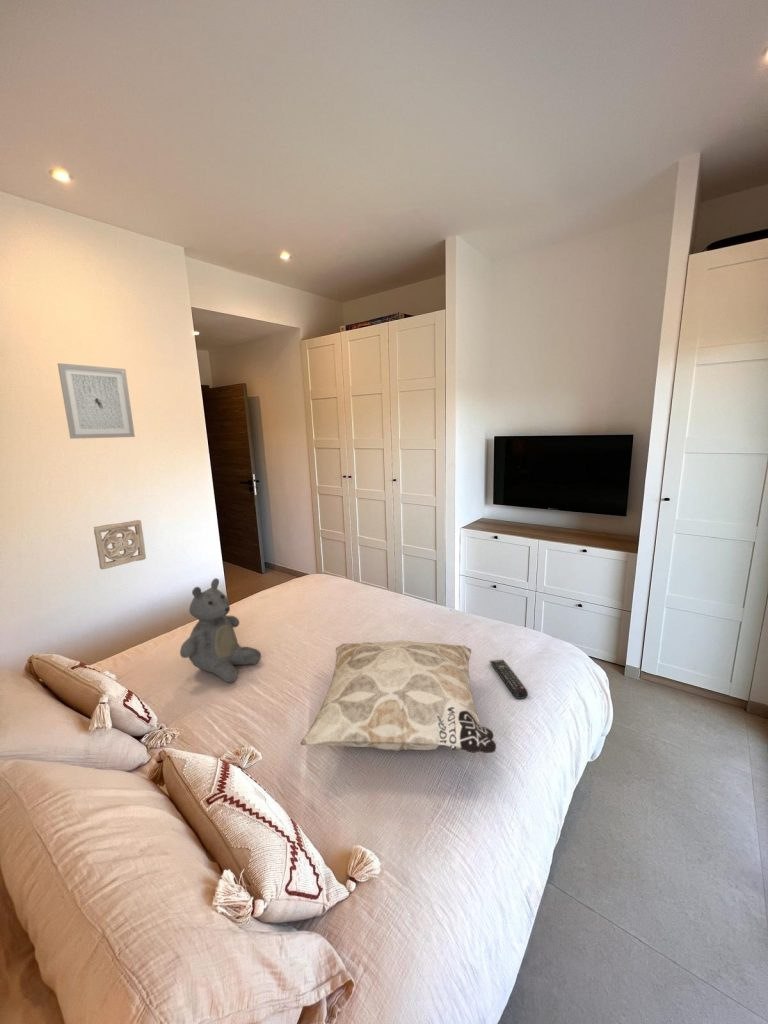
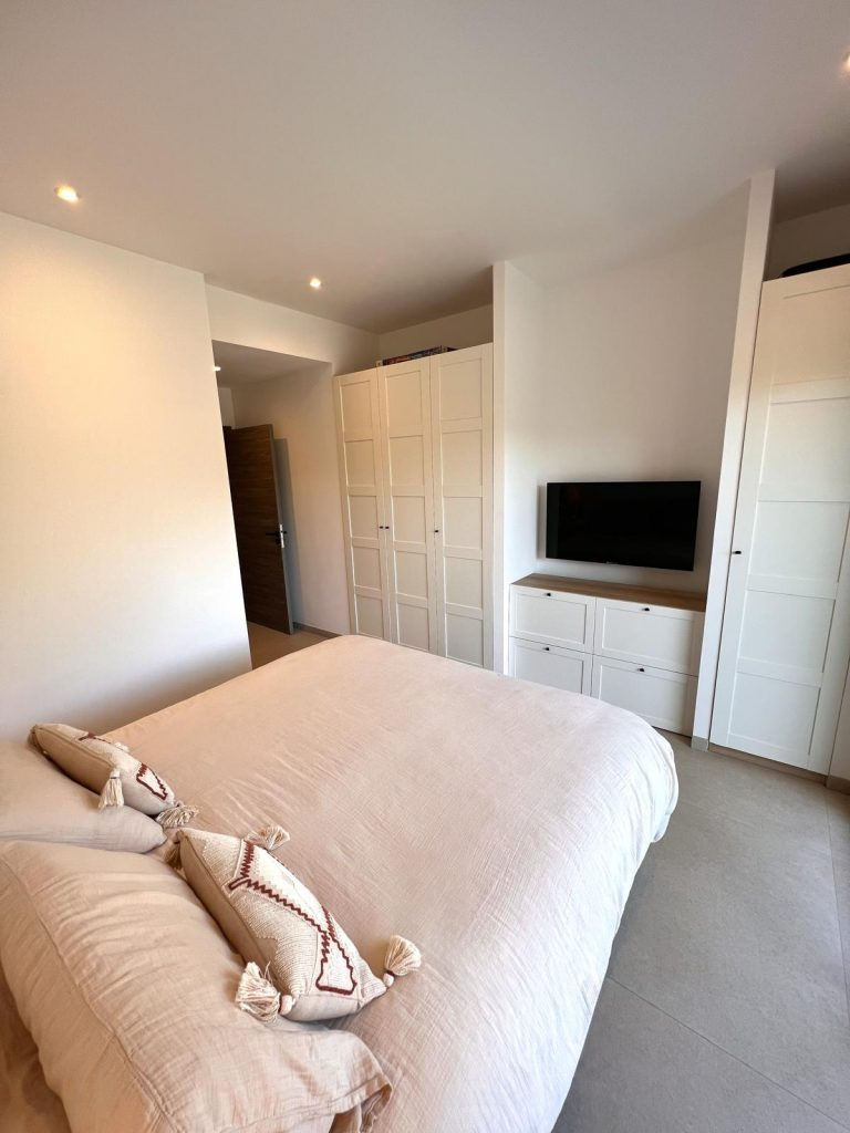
- wall ornament (120, 544)
- wall art (98, 402)
- teddy bear (221, 627)
- remote control (507, 676)
- decorative pillow (400, 688)
